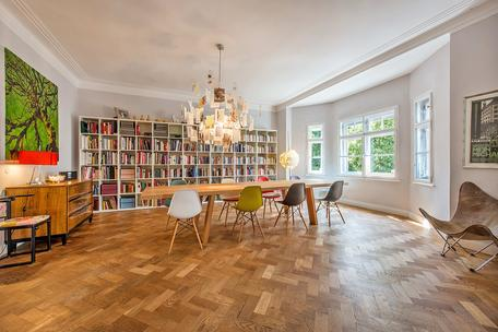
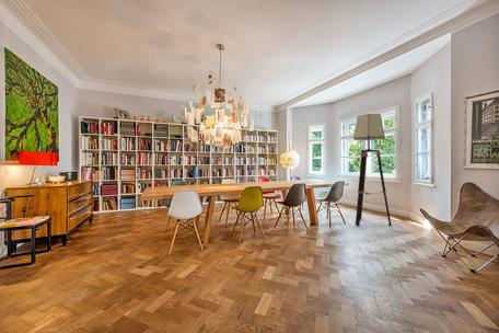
+ floor lamp (364, 169)
